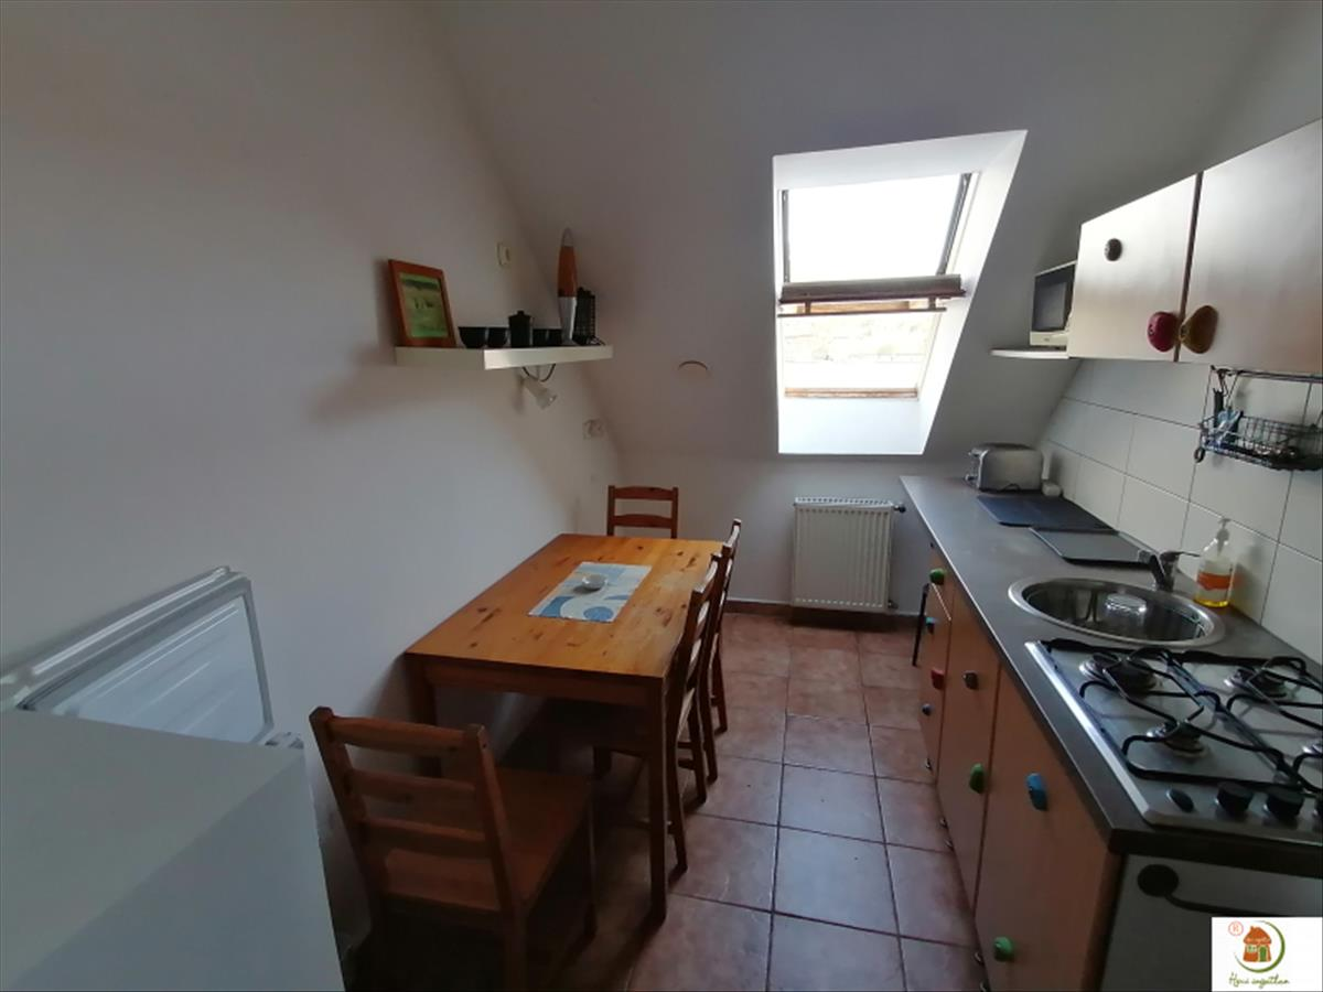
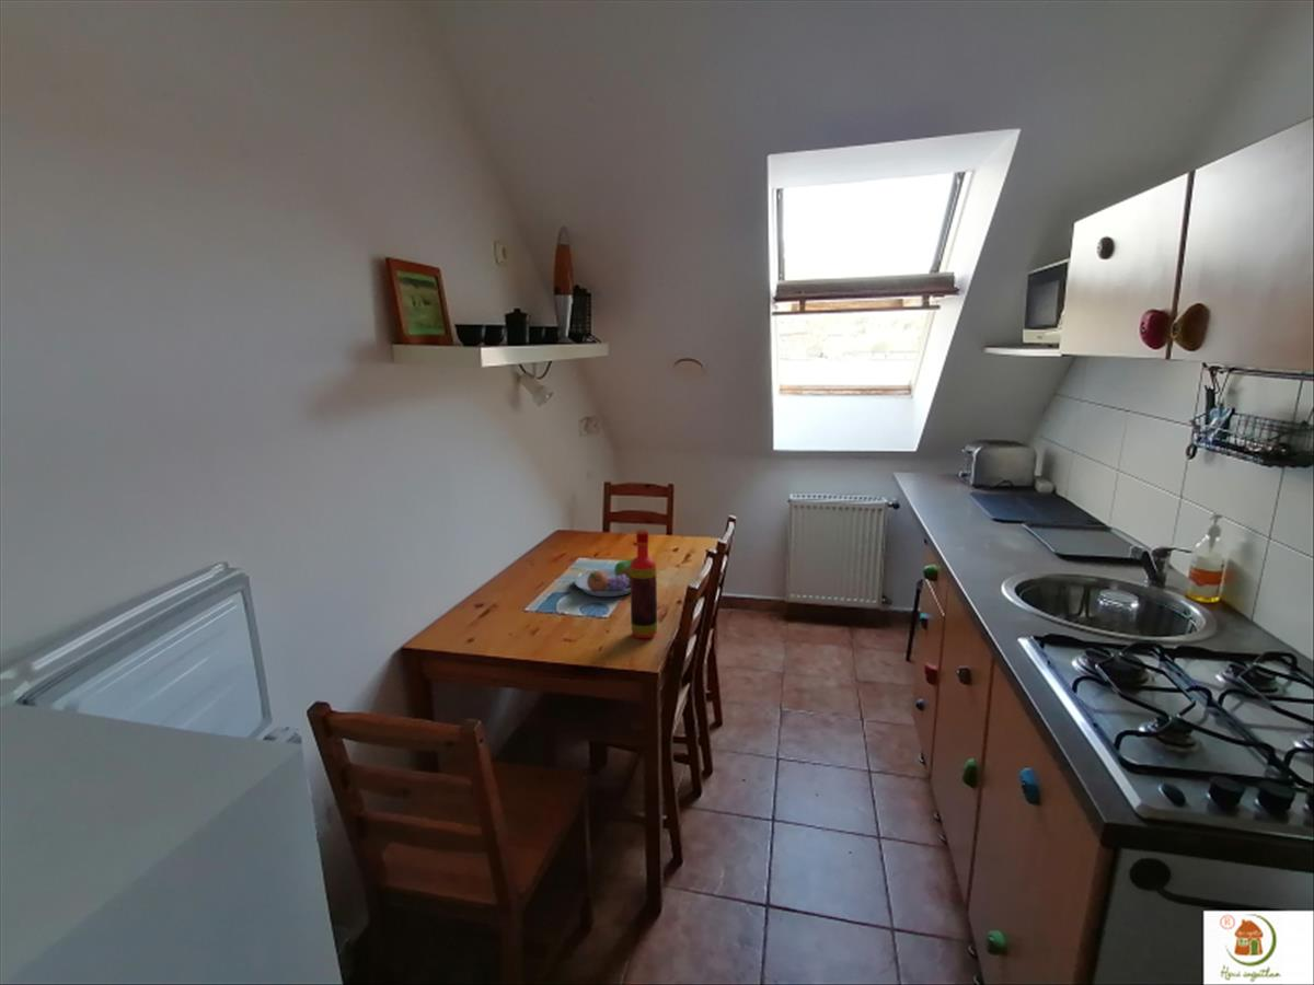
+ bottle (643, 583)
+ fruit bowl (612, 572)
